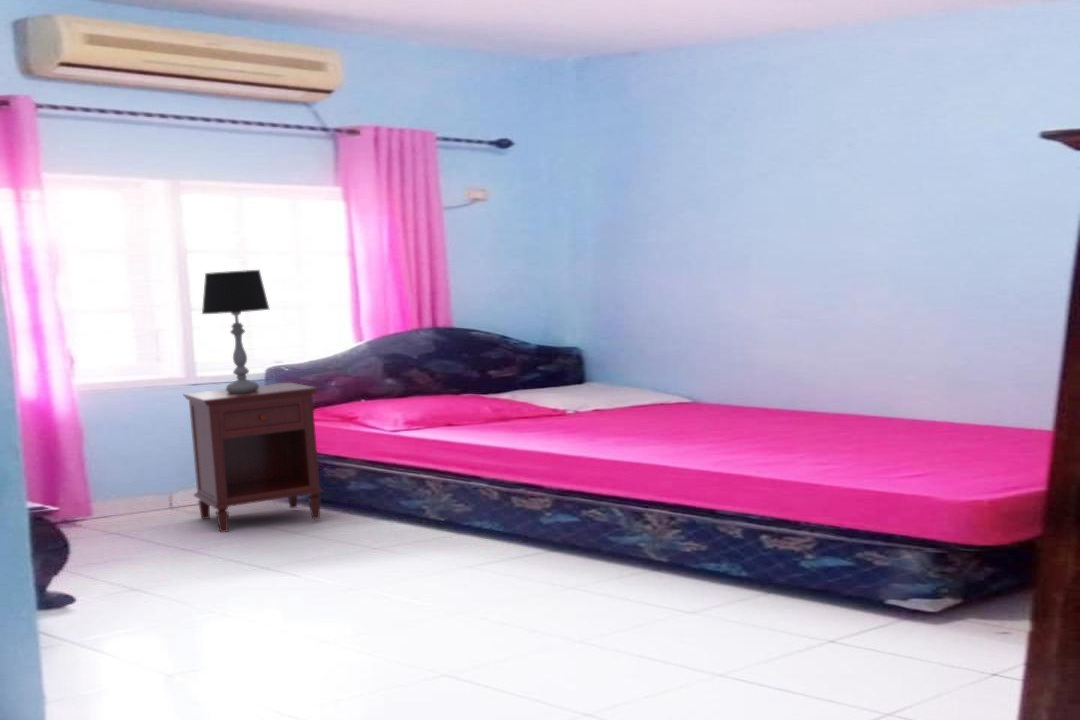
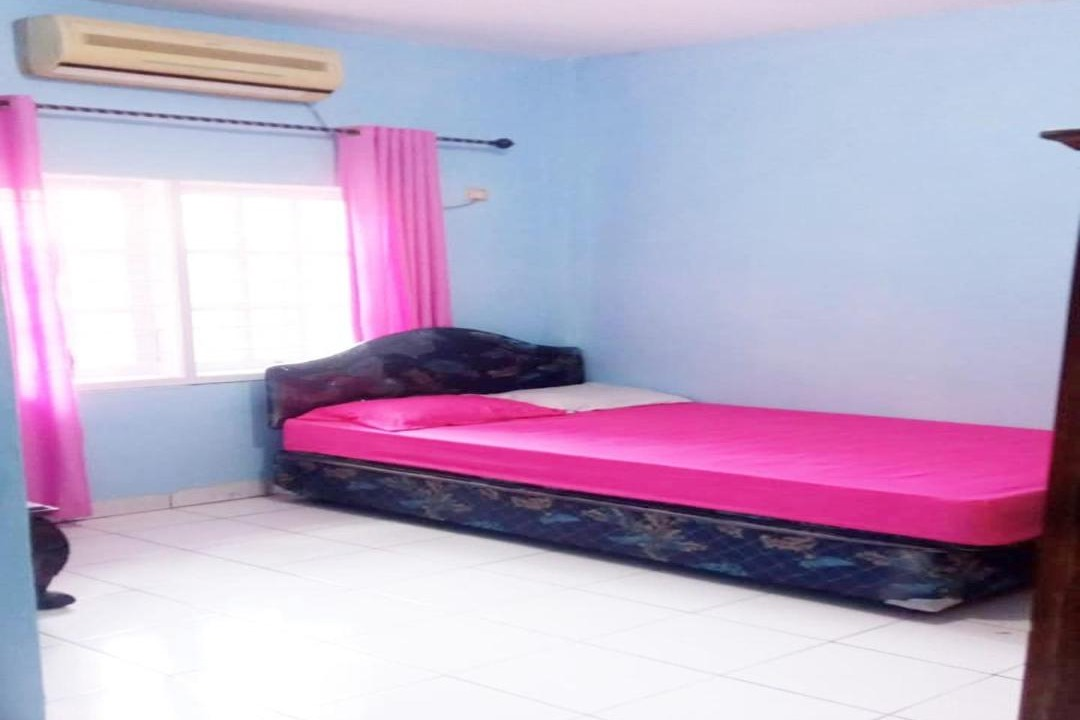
- table lamp (237, 331)
- nightstand (255, 455)
